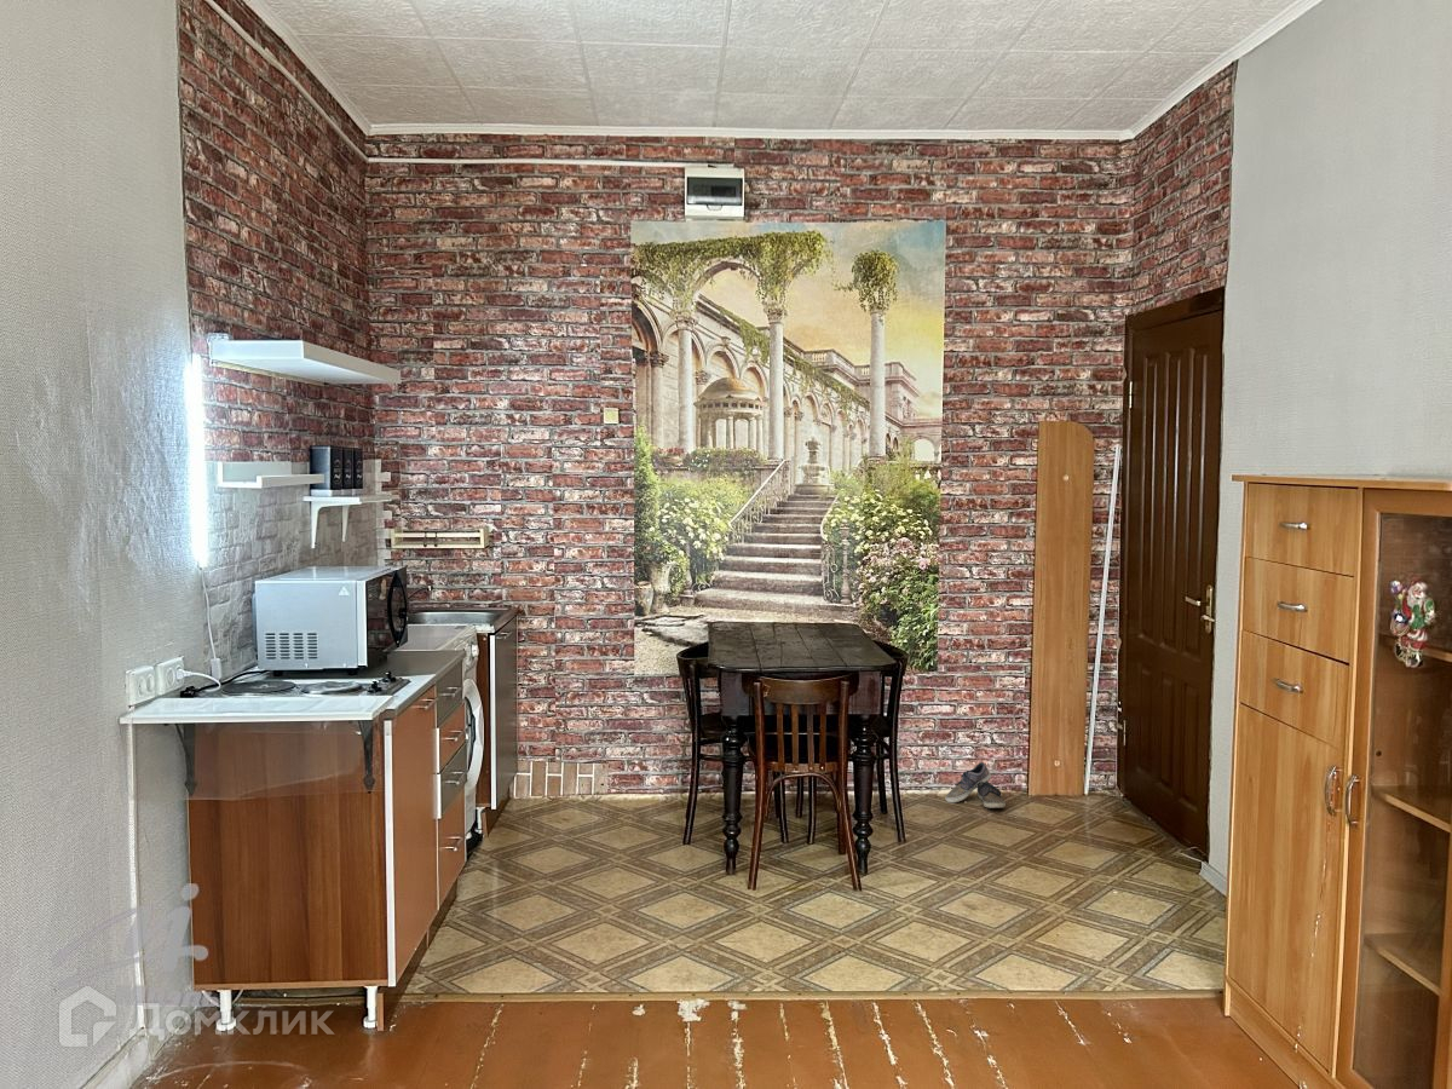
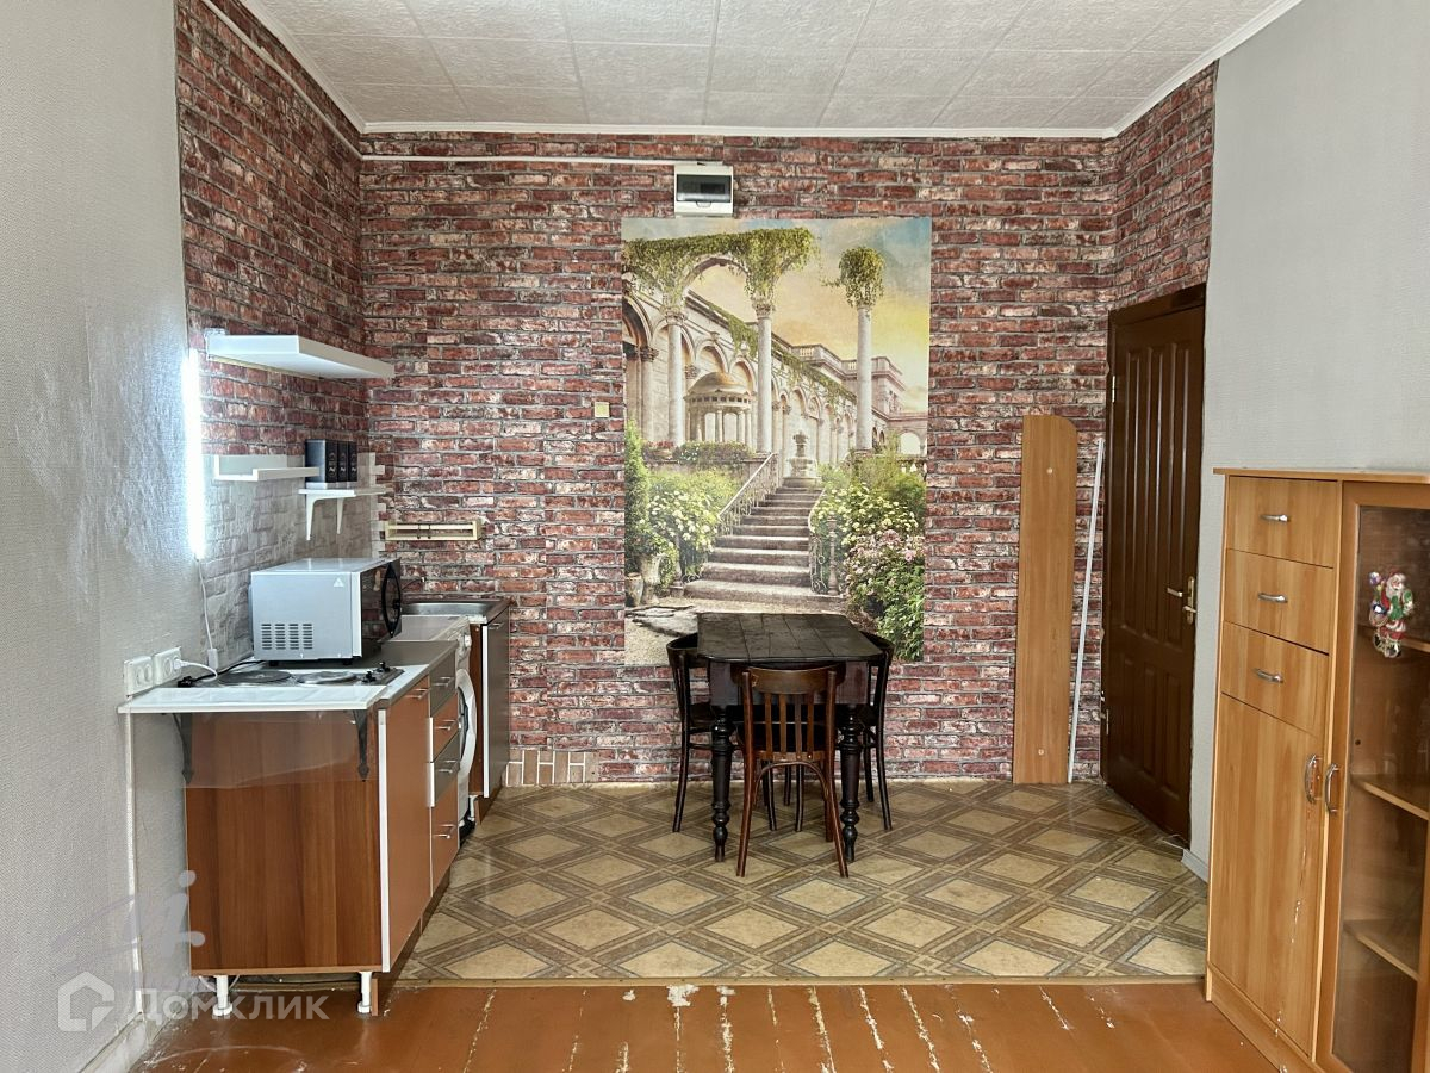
- shoe (974, 785)
